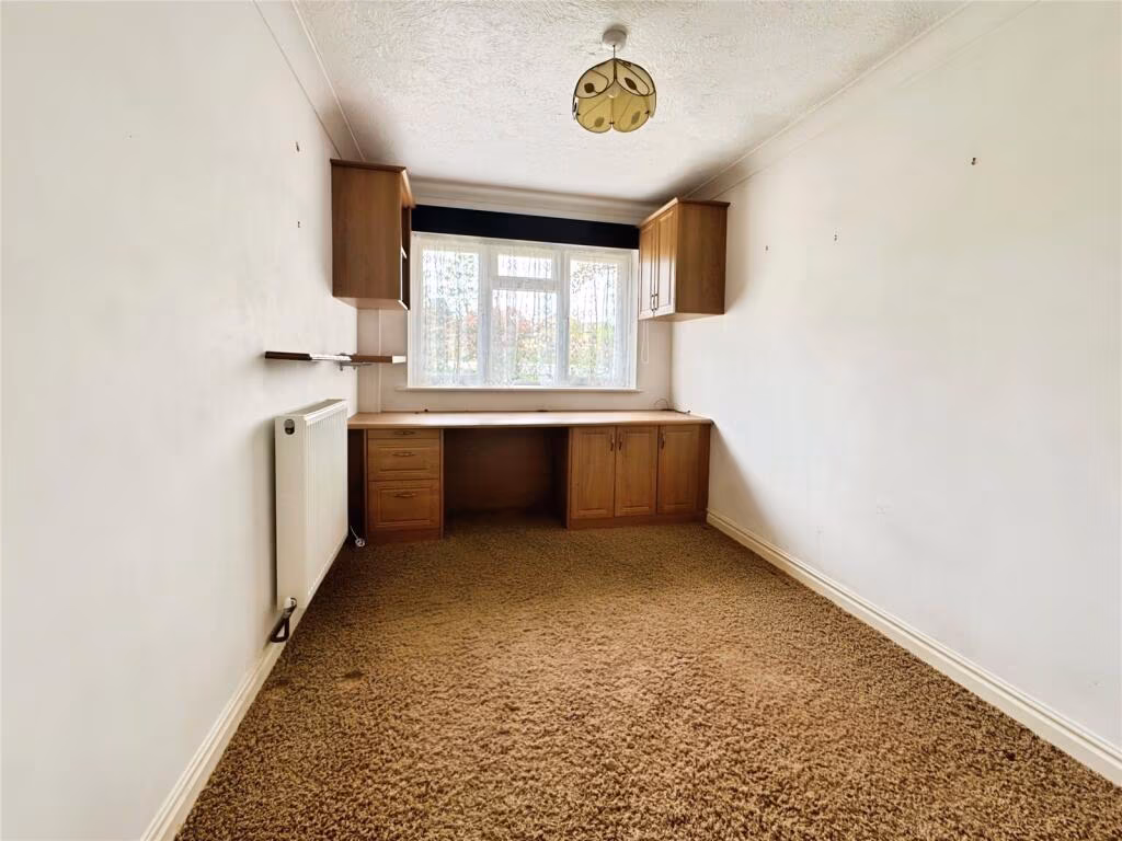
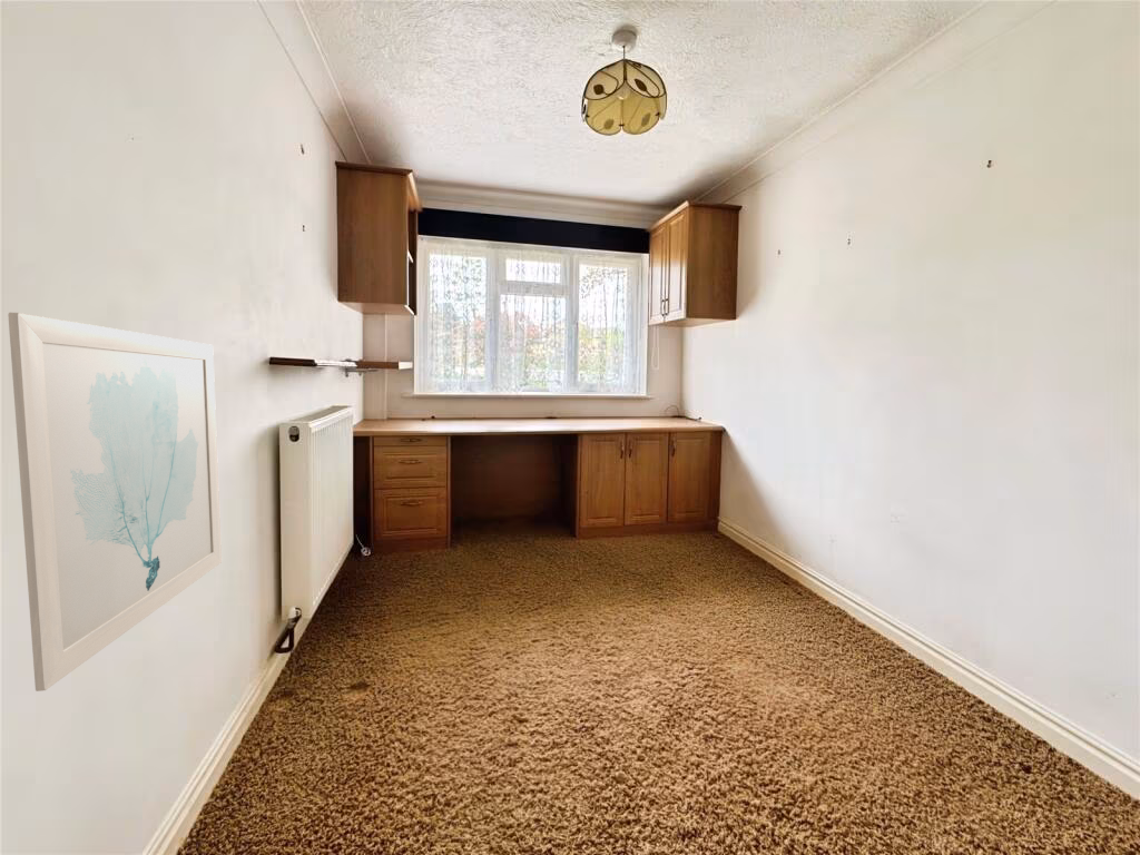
+ wall art (146, 474)
